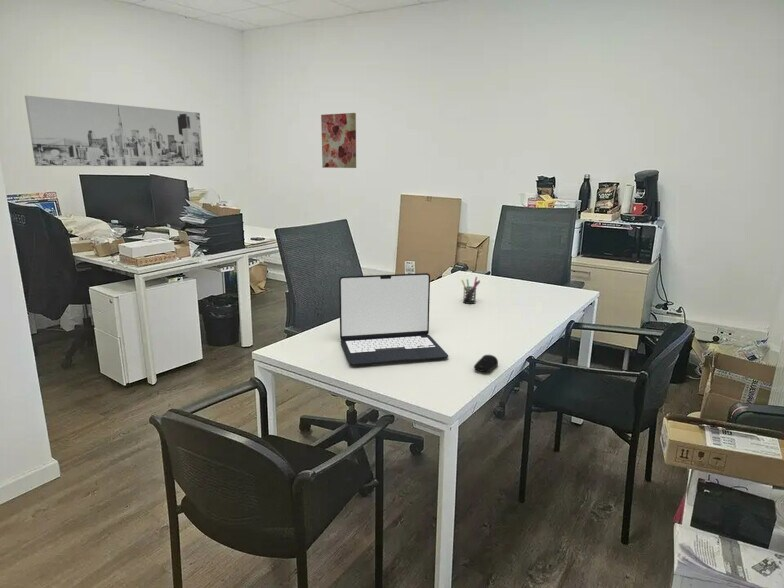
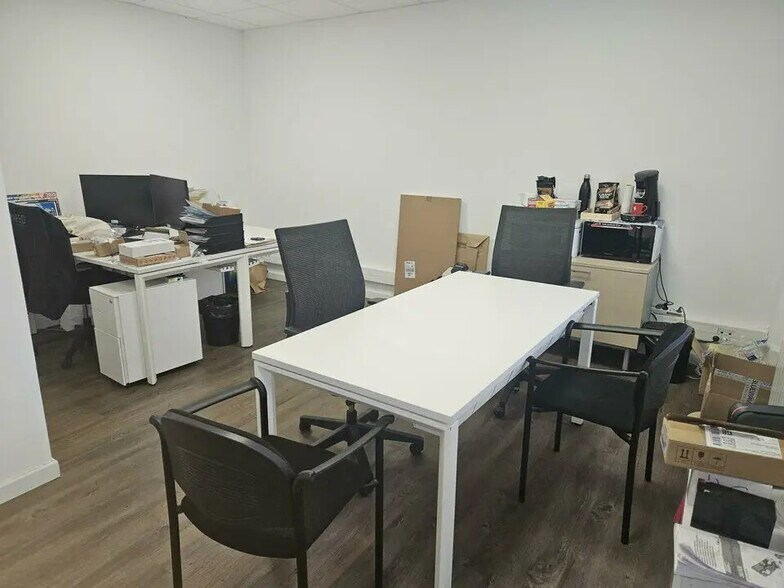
- laptop (392, 316)
- pen holder (470, 289)
- wall art (127, 136)
- computer mouse (486, 362)
- wall art (338, 141)
